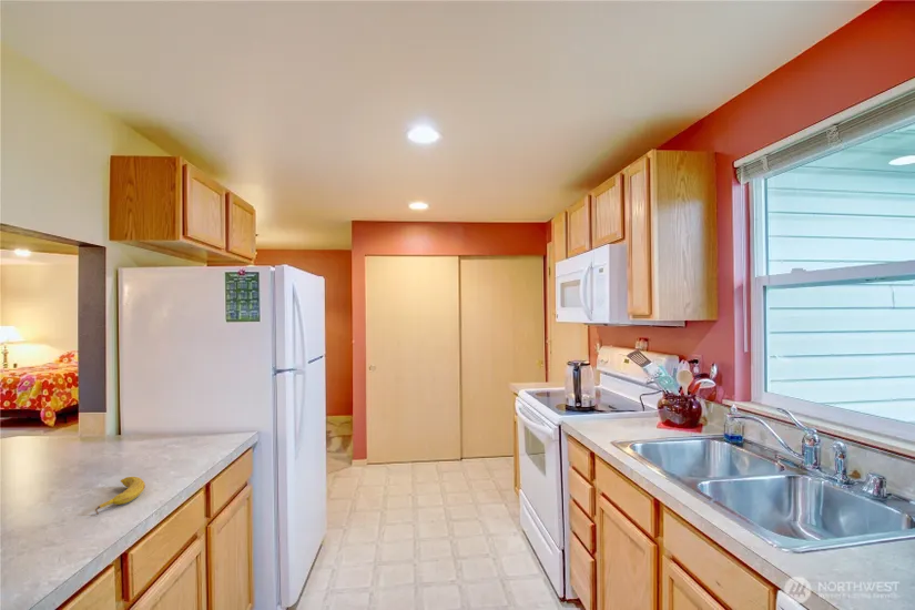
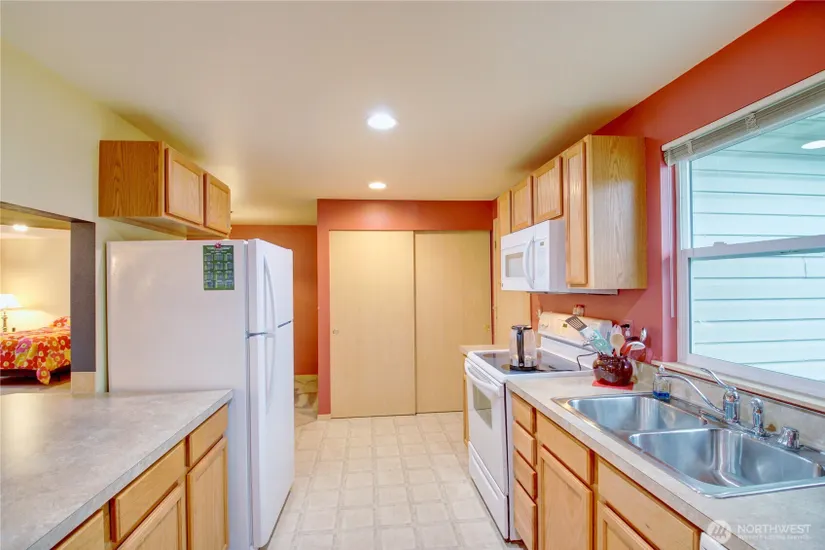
- fruit (124, 490)
